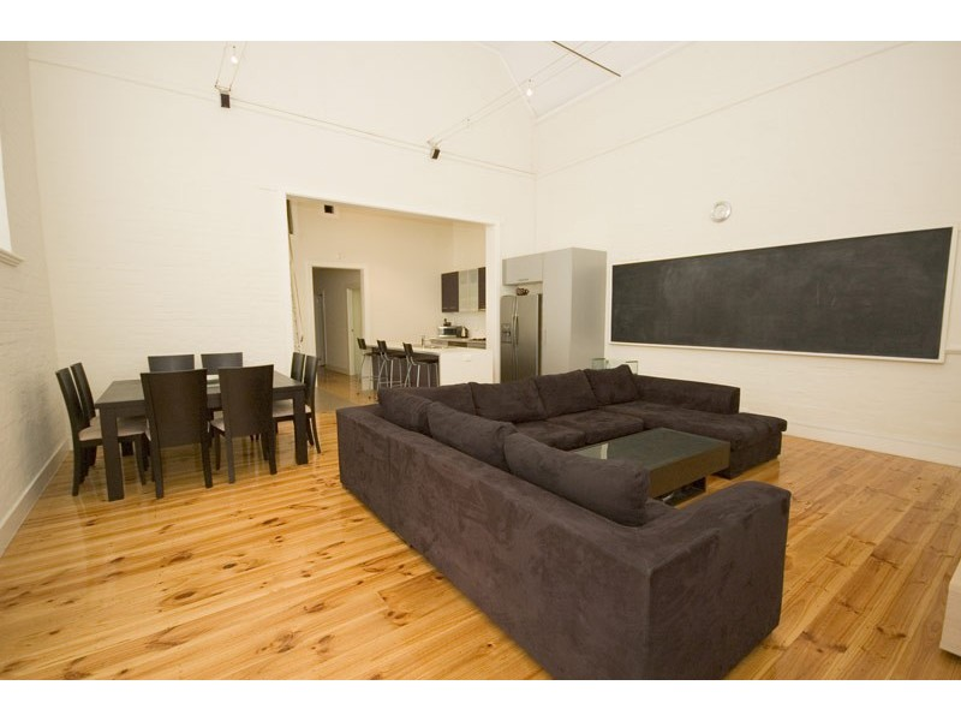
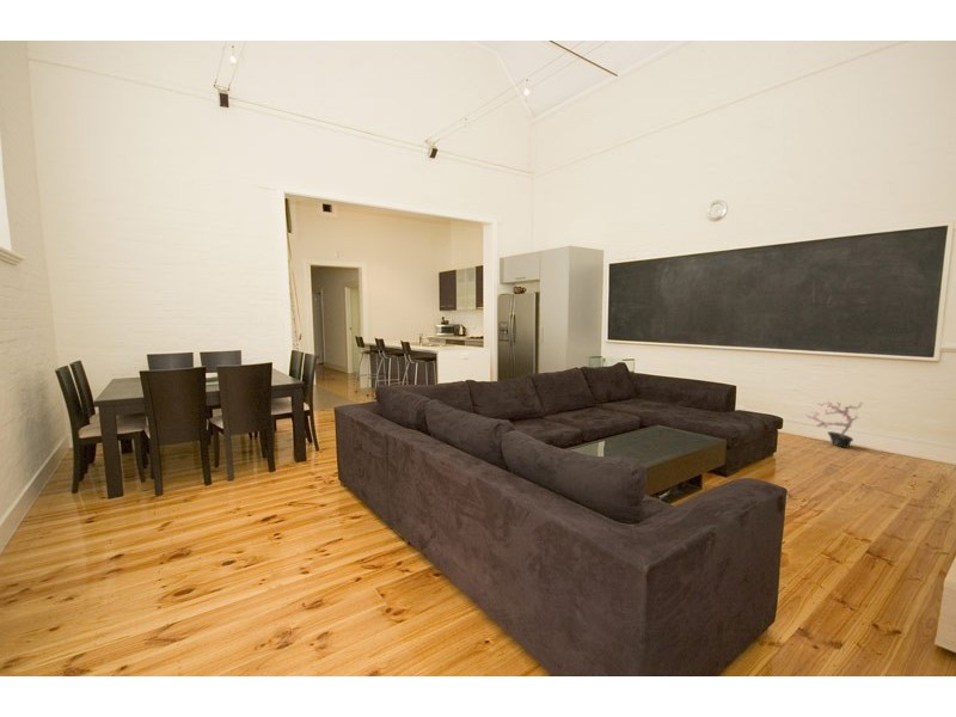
+ potted plant (831, 422)
